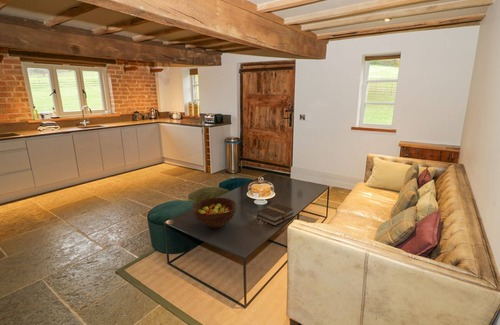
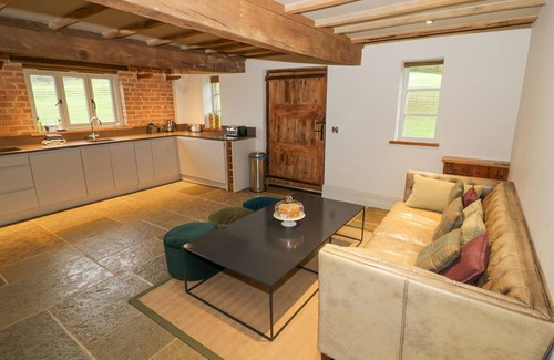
- fruit bowl (215, 214)
- book (275, 213)
